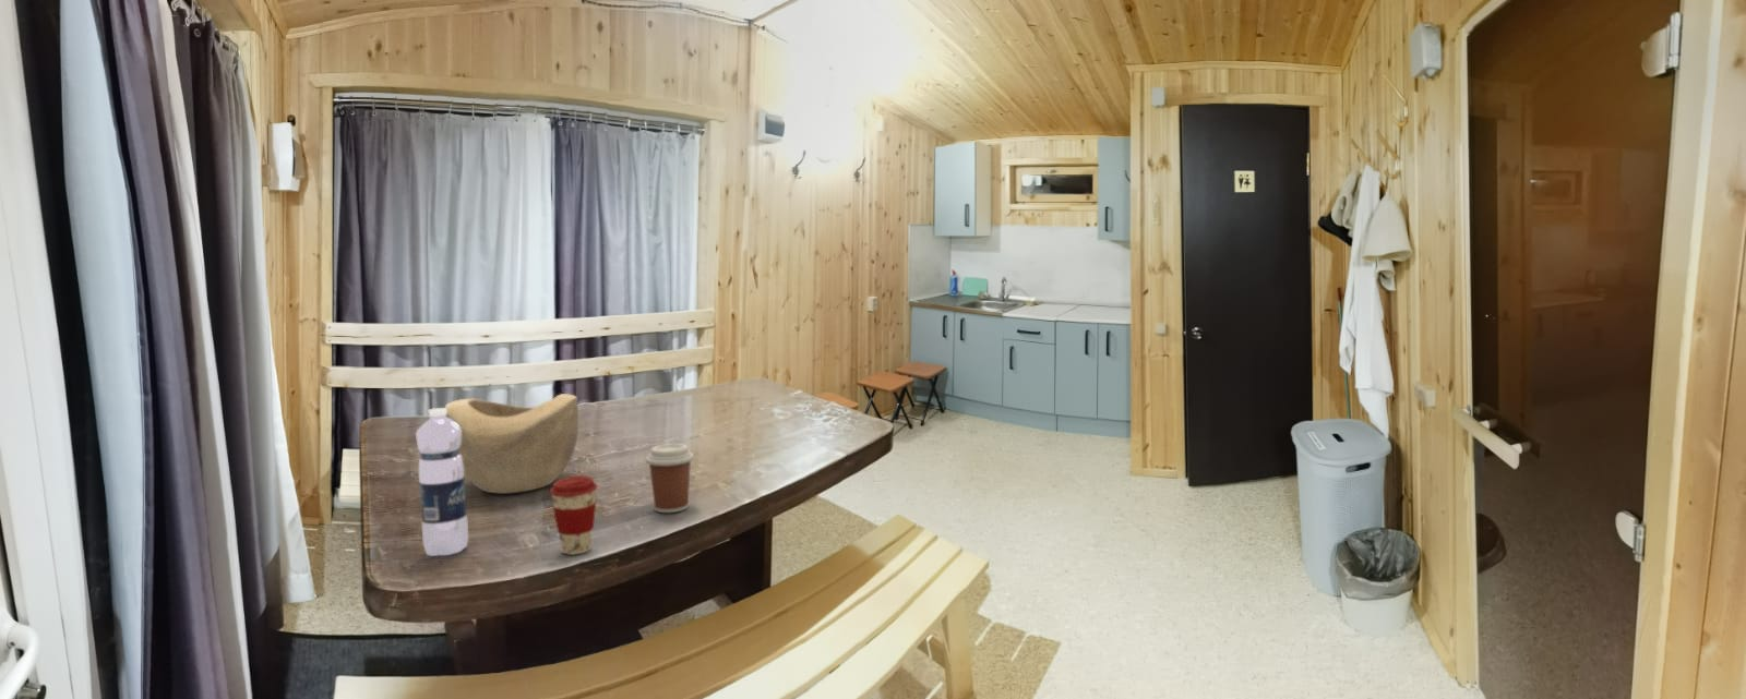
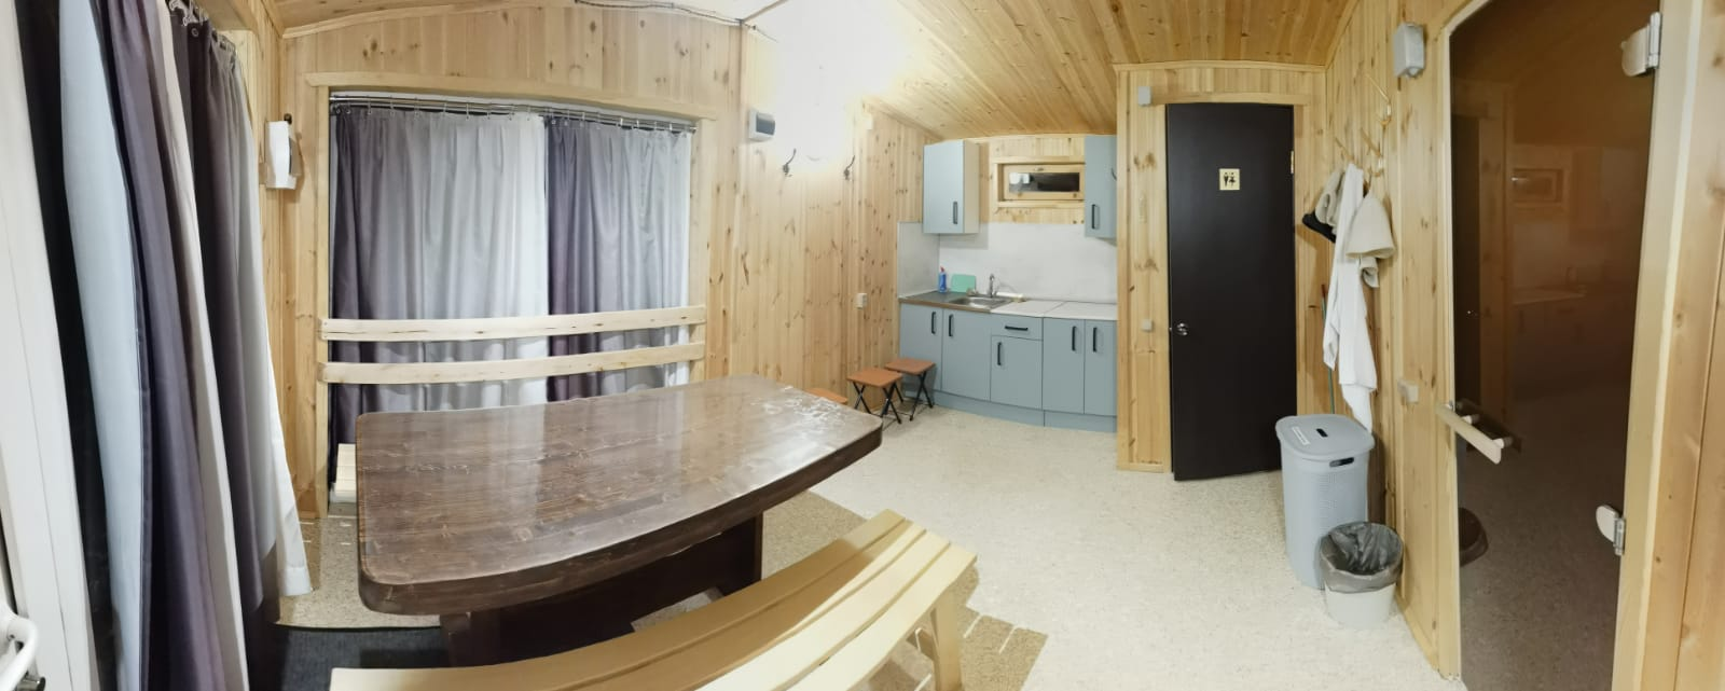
- coffee cup (670, 478)
- water bottle (442, 480)
- decorative bowl (516, 441)
- coffee cup (573, 514)
